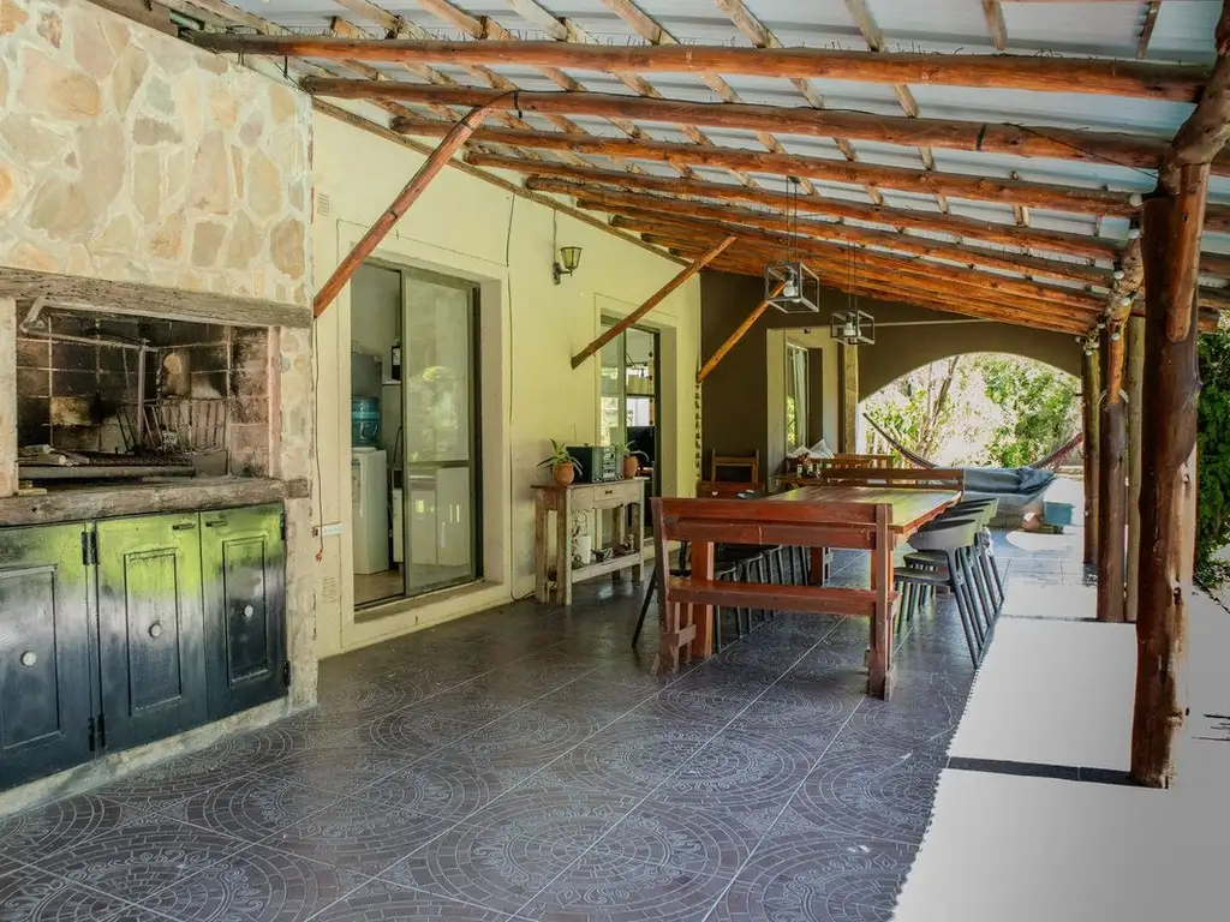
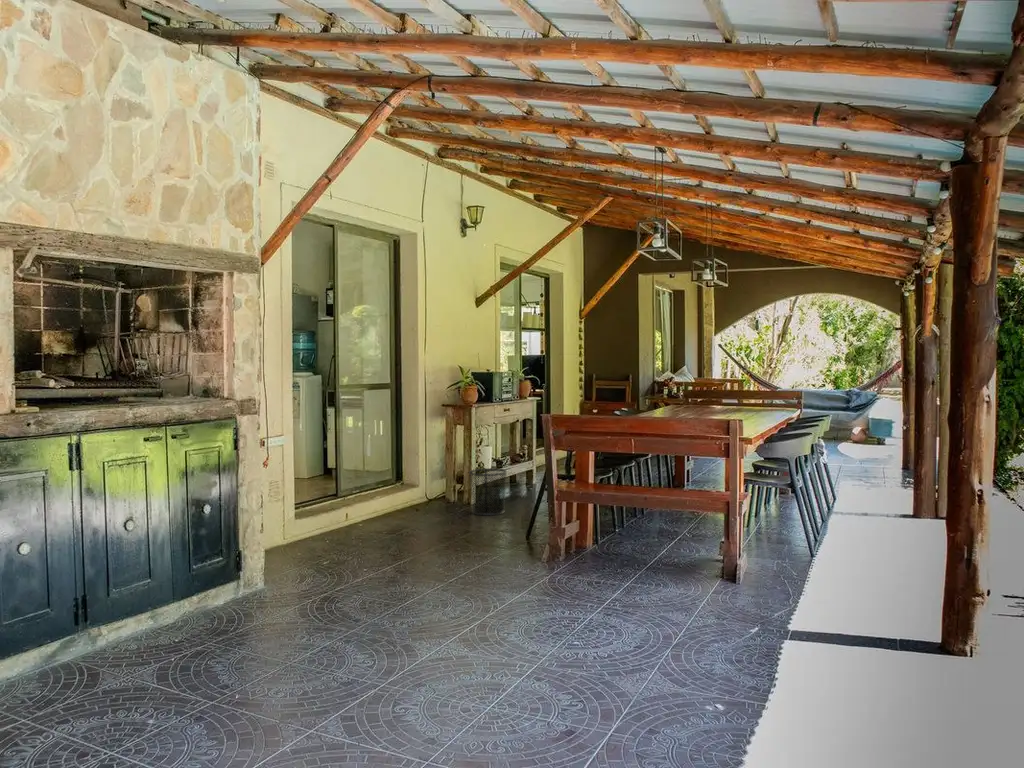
+ waste bin (488, 491)
